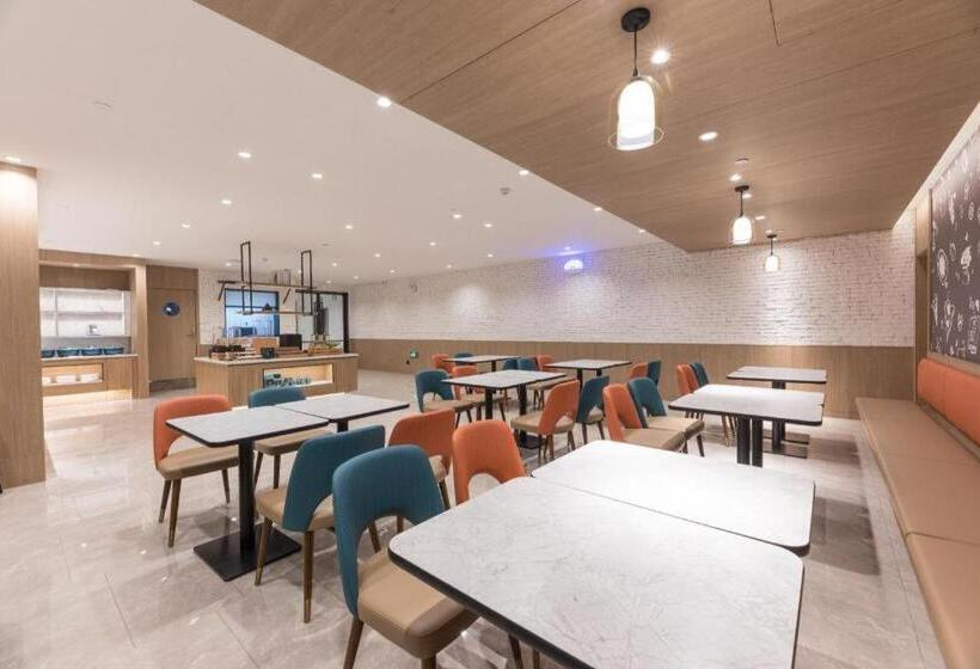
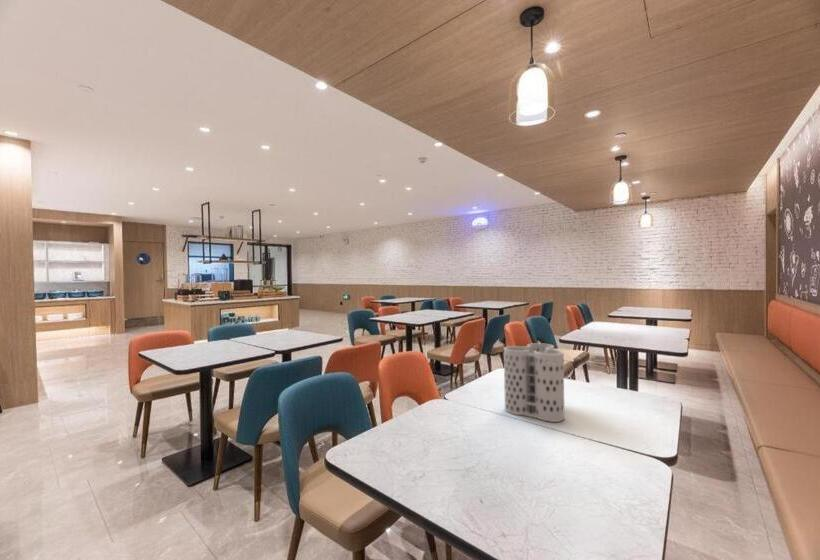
+ utensil holder (539, 380)
